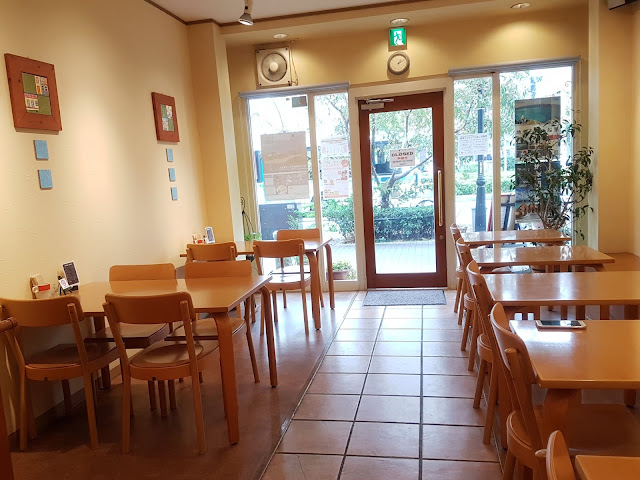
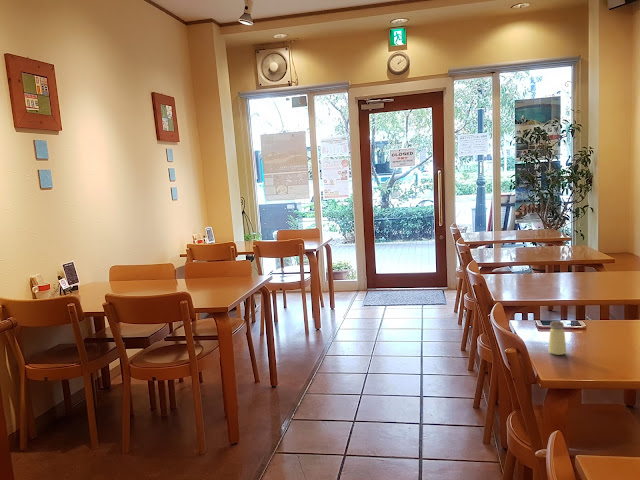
+ saltshaker (557, 337)
